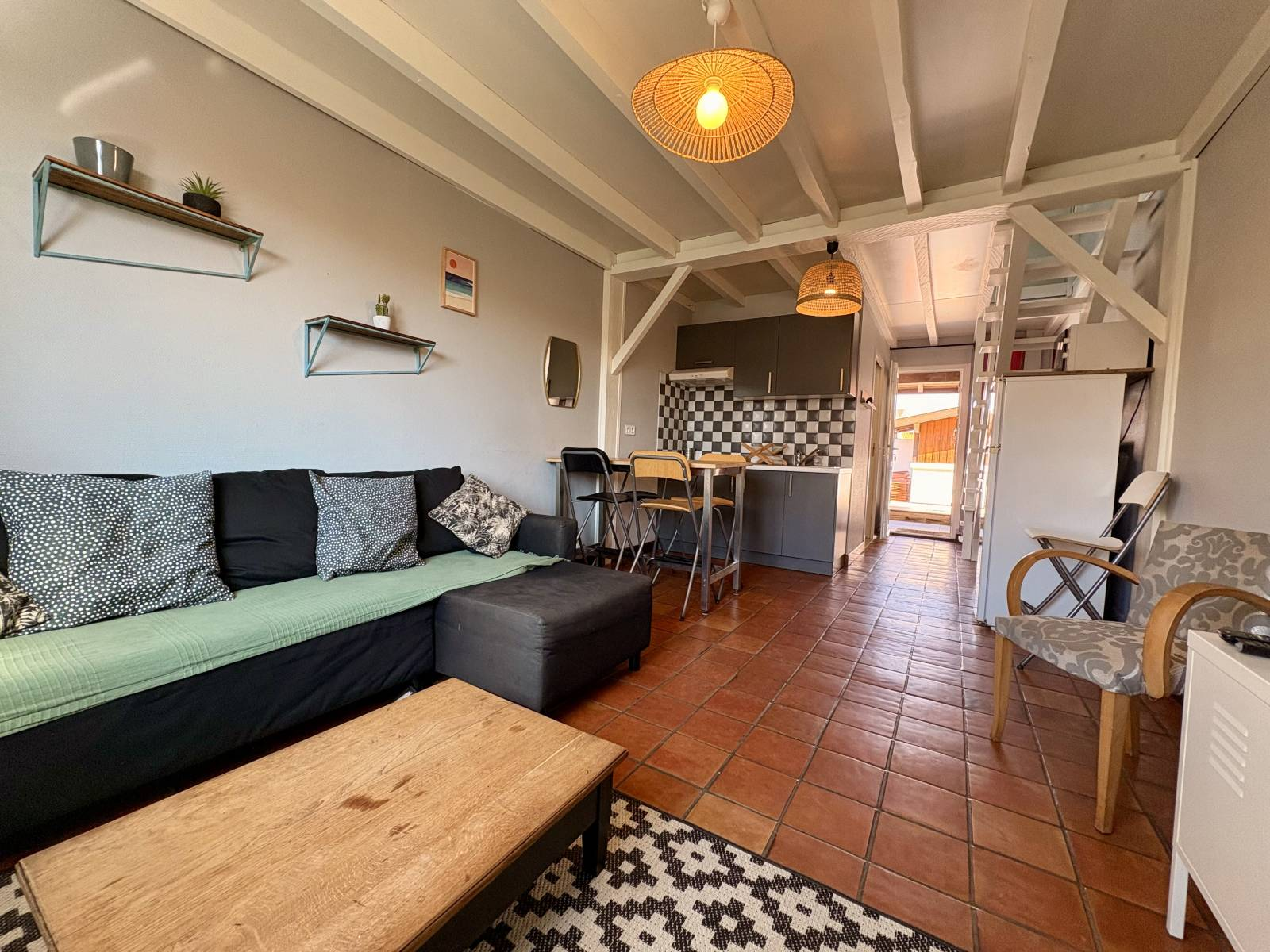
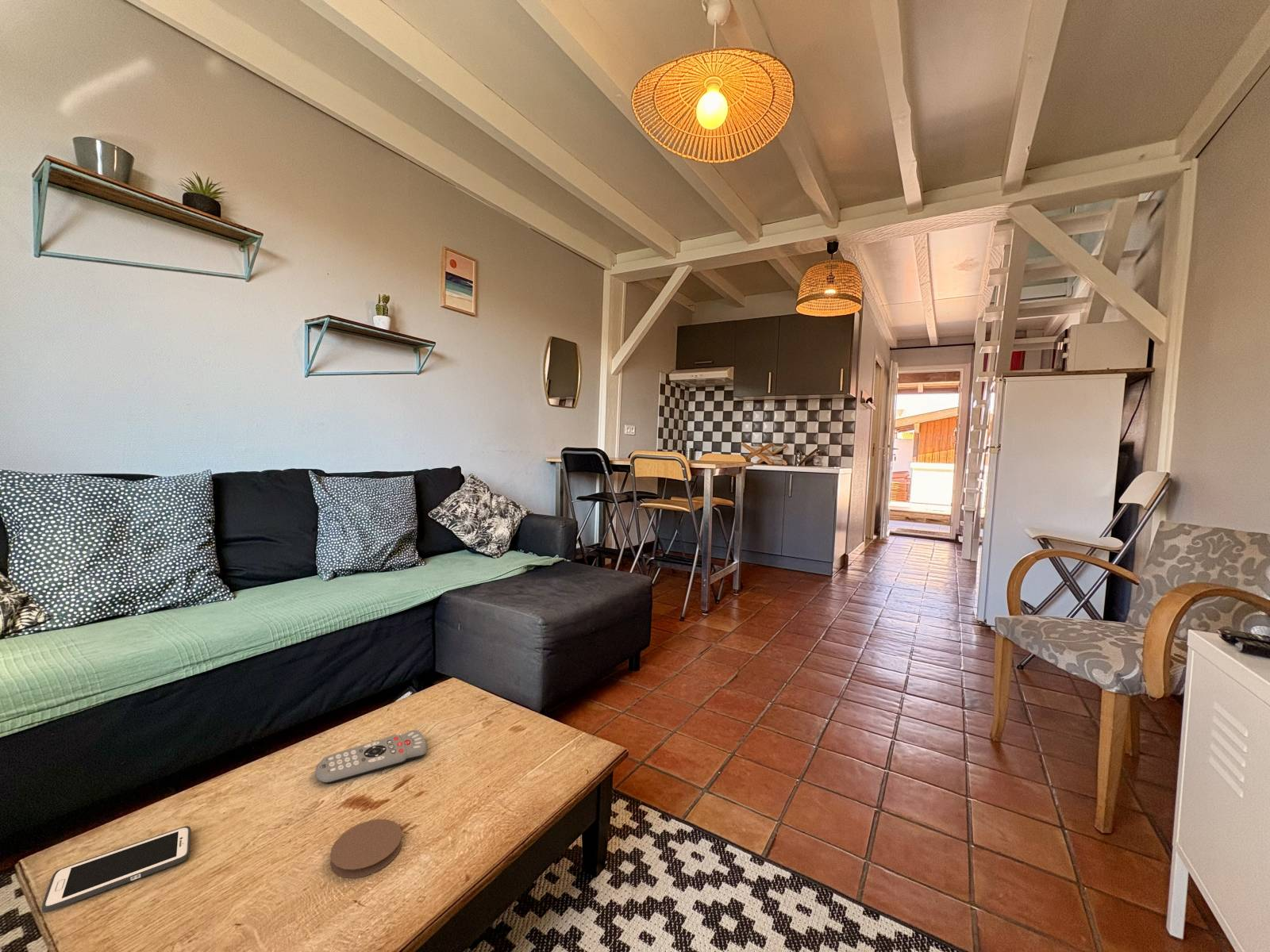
+ remote control (373, 756)
+ coaster (367, 846)
+ cell phone (123, 866)
